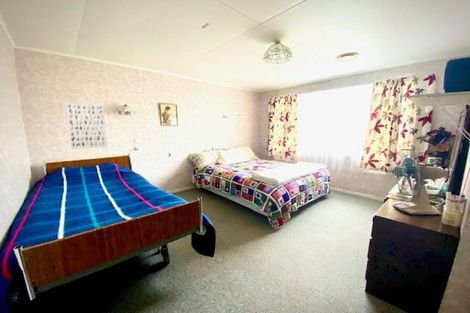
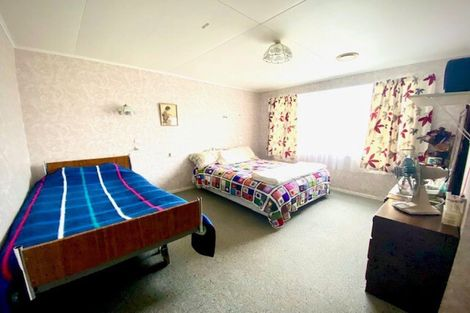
- wall art (87, 126)
